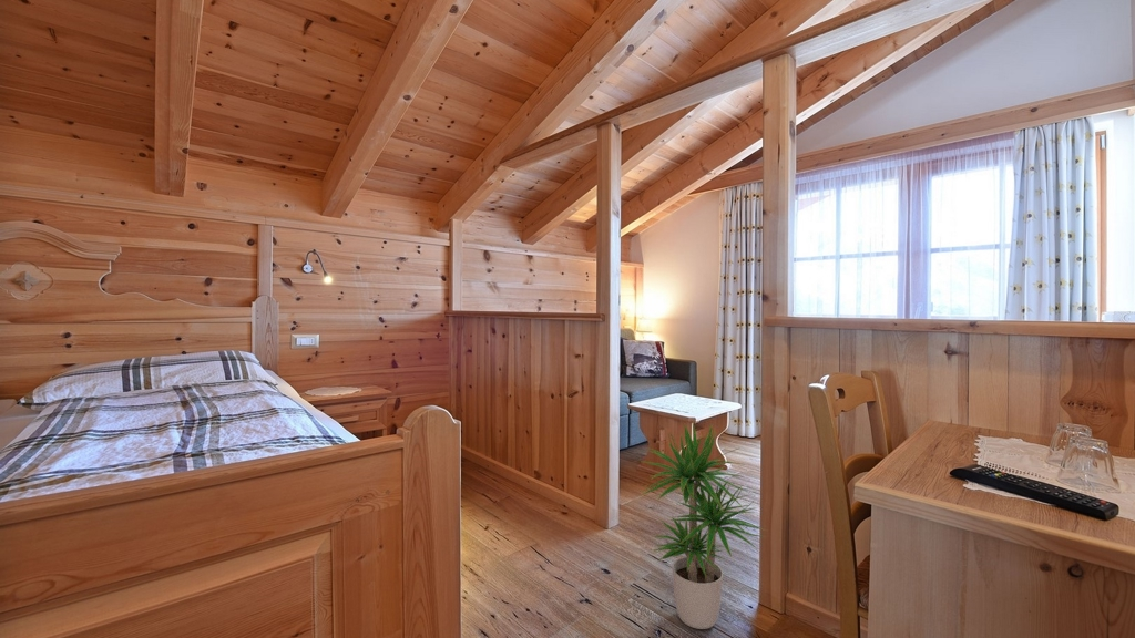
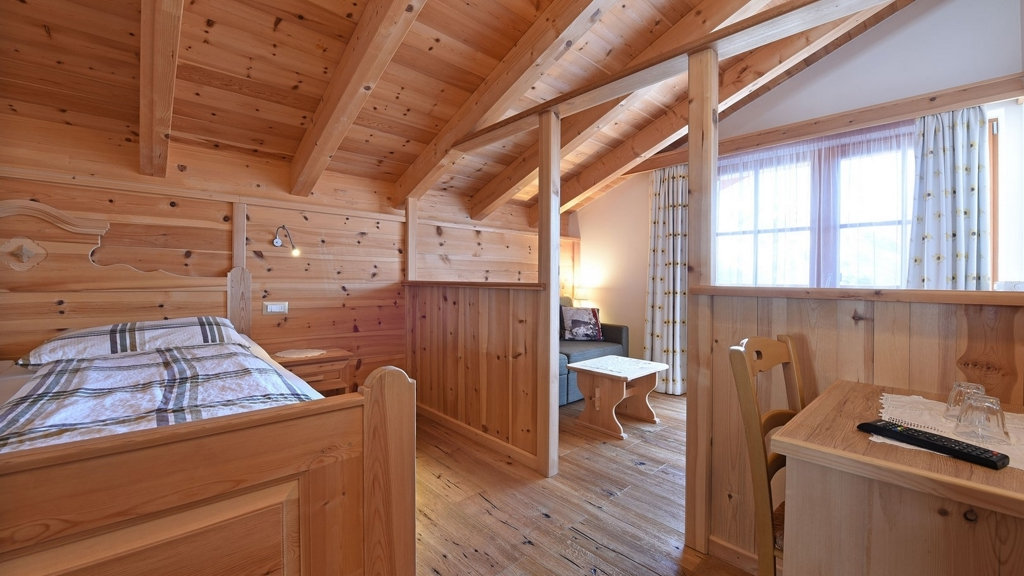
- potted plant (701, 521)
